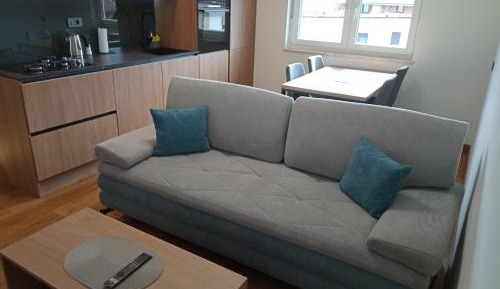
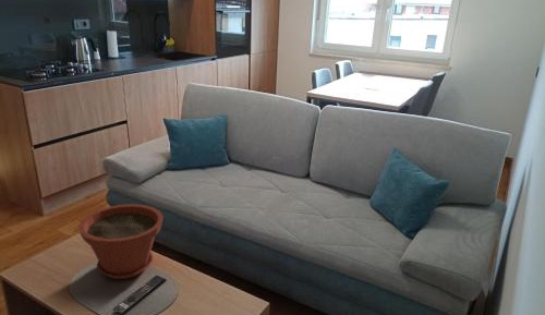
+ plant pot (123, 244)
